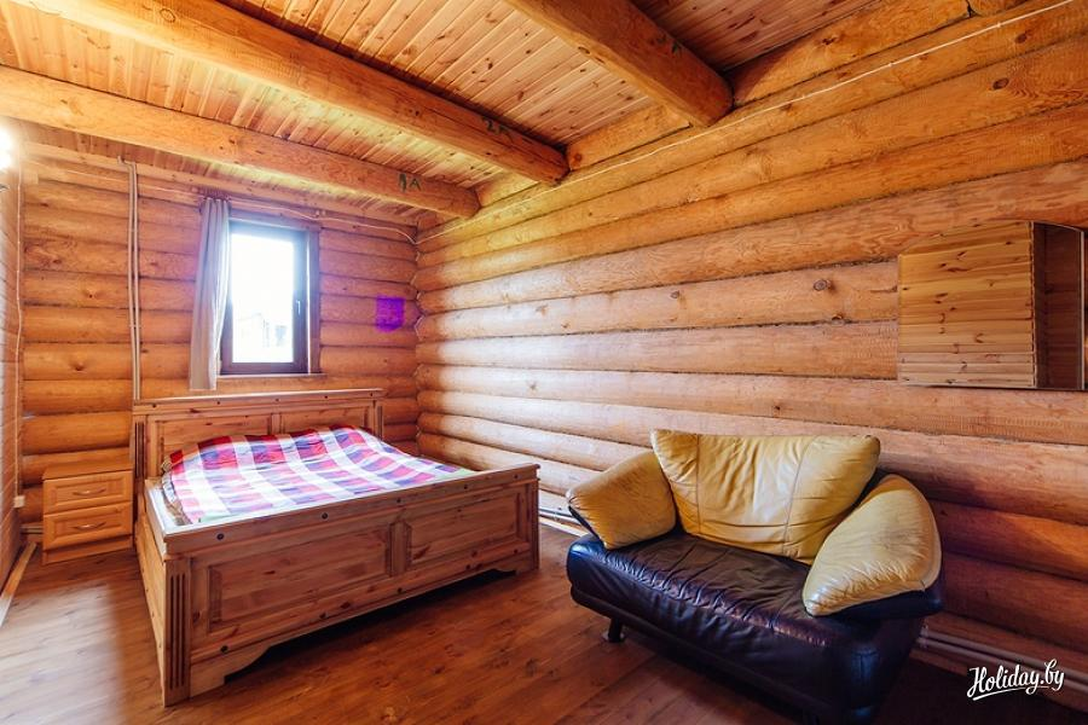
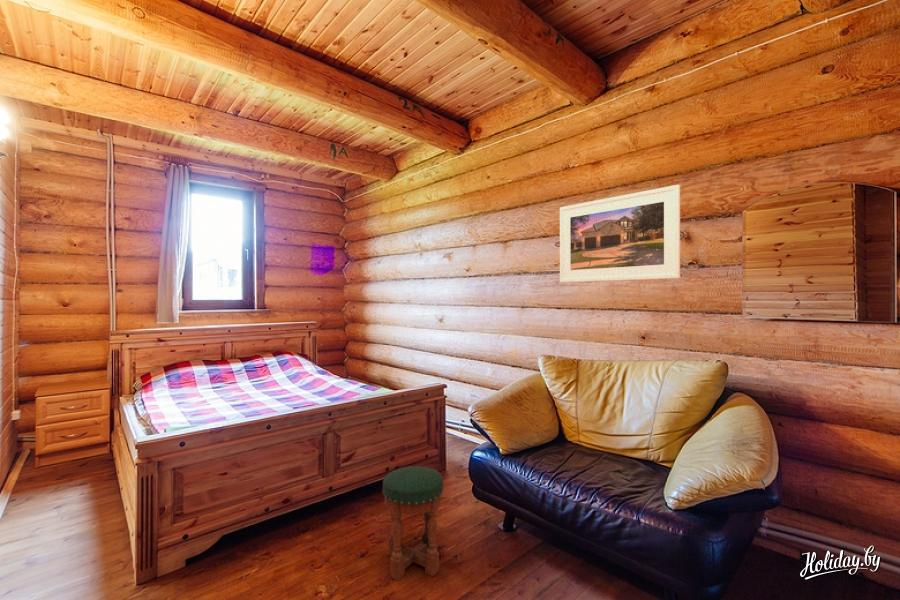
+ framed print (613, 238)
+ stool (412, 514)
